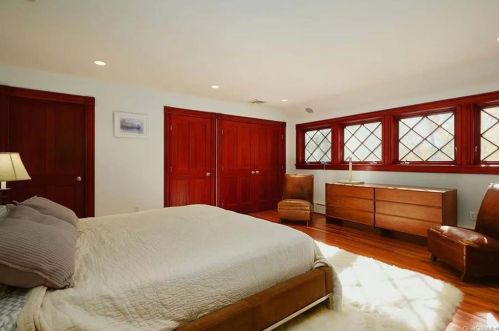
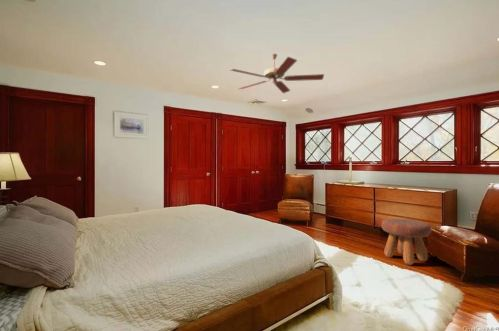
+ ceiling fan (277, 68)
+ footstool (405, 240)
